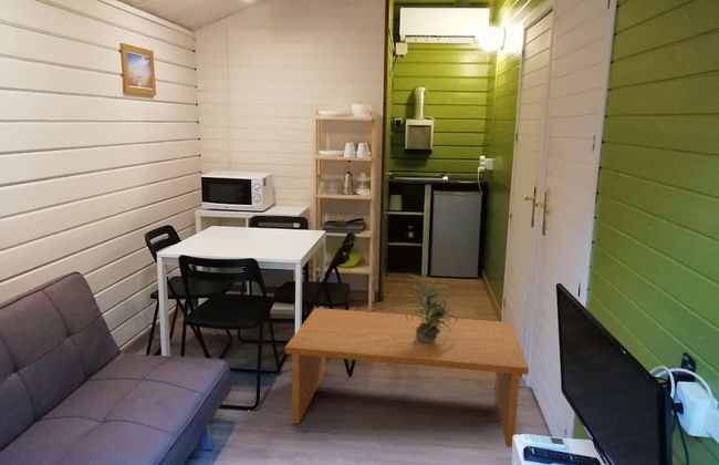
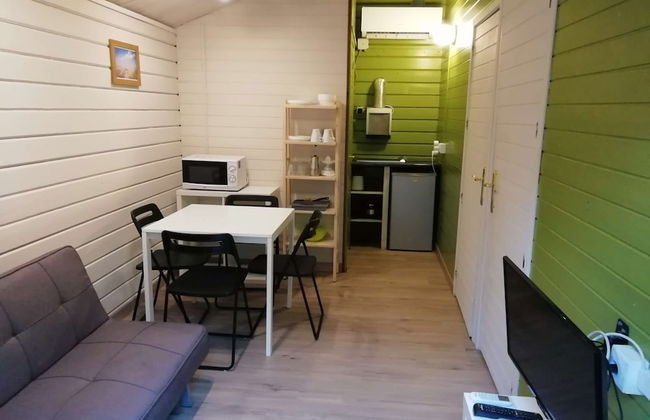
- coffee table (405, 363)
- potted plant (427, 307)
